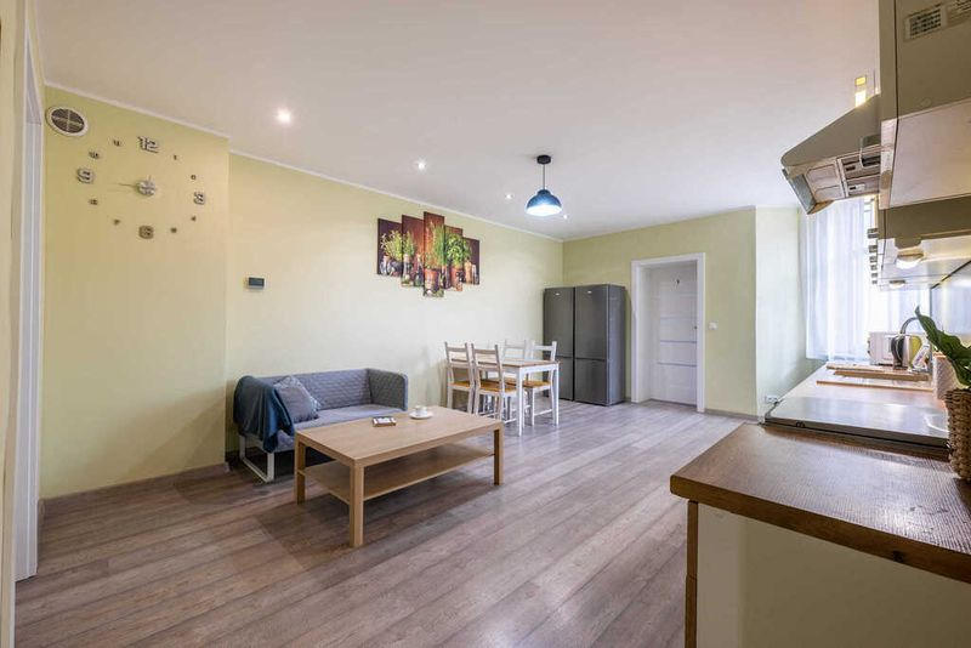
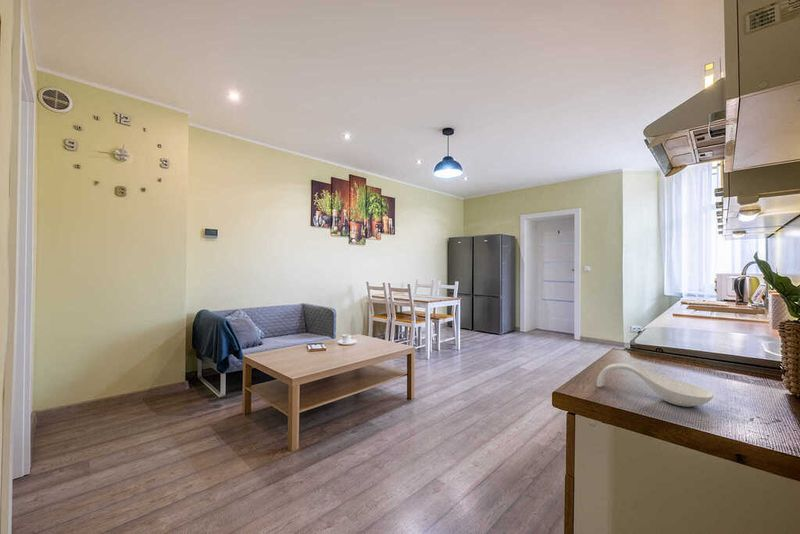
+ spoon rest (650, 382)
